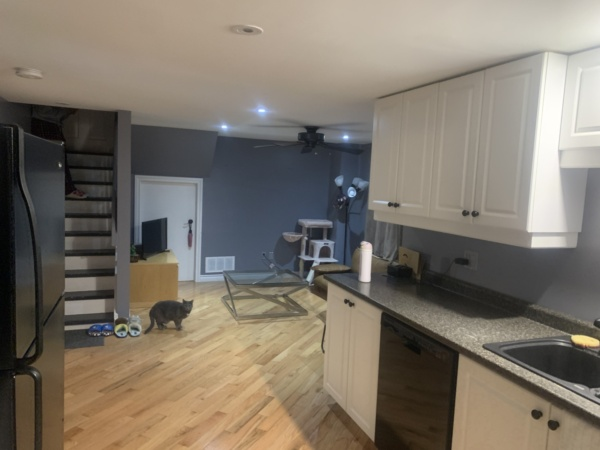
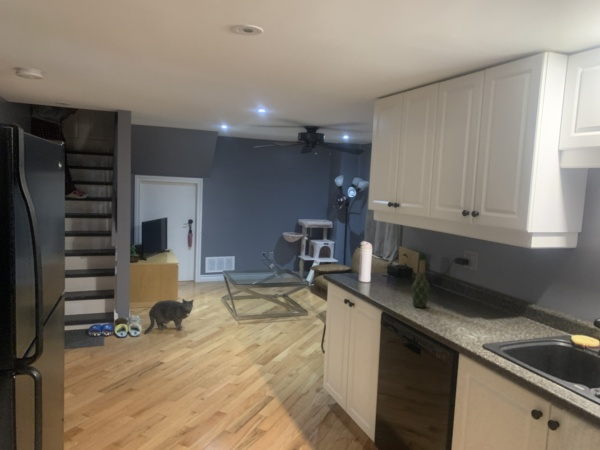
+ wine bottle (421, 279)
